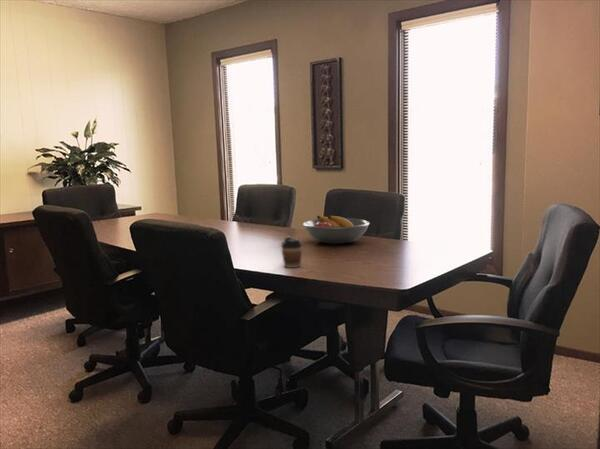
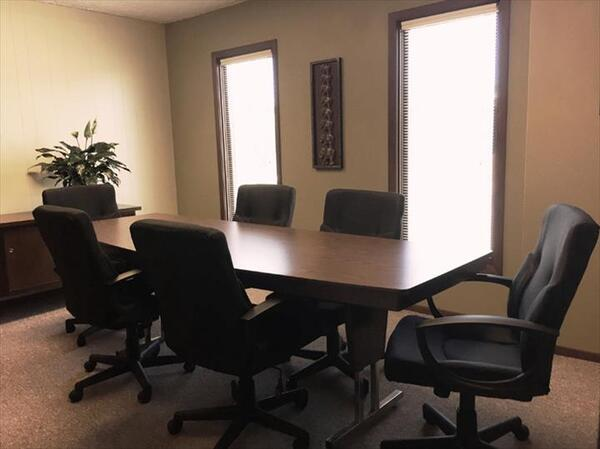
- fruit bowl (336, 229)
- coffee cup (292, 251)
